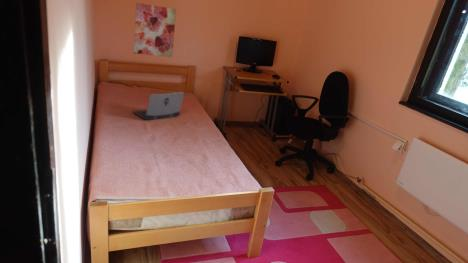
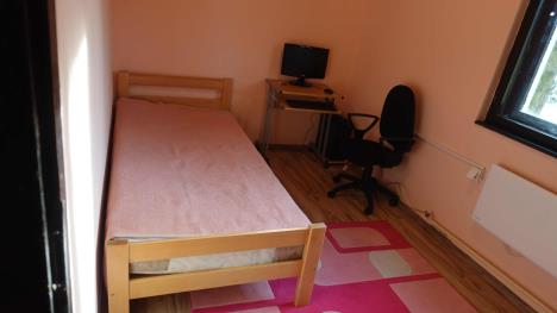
- wall art (154, 31)
- laptop (158, 102)
